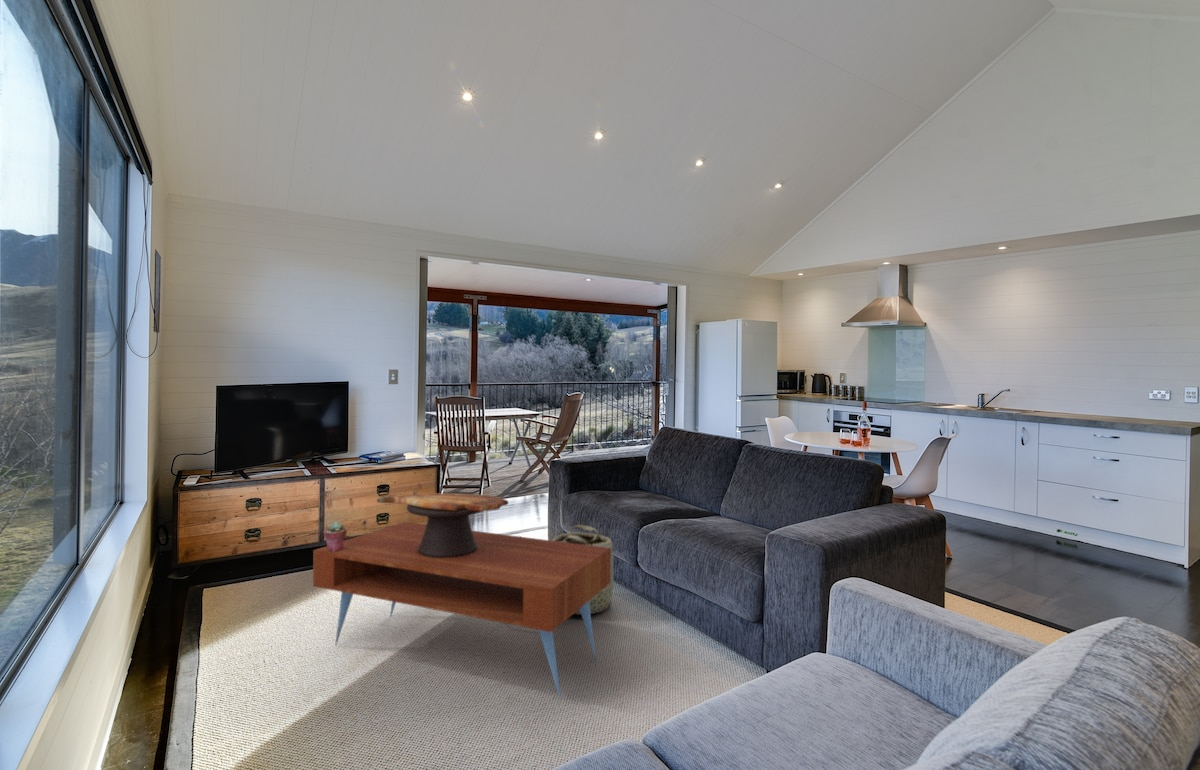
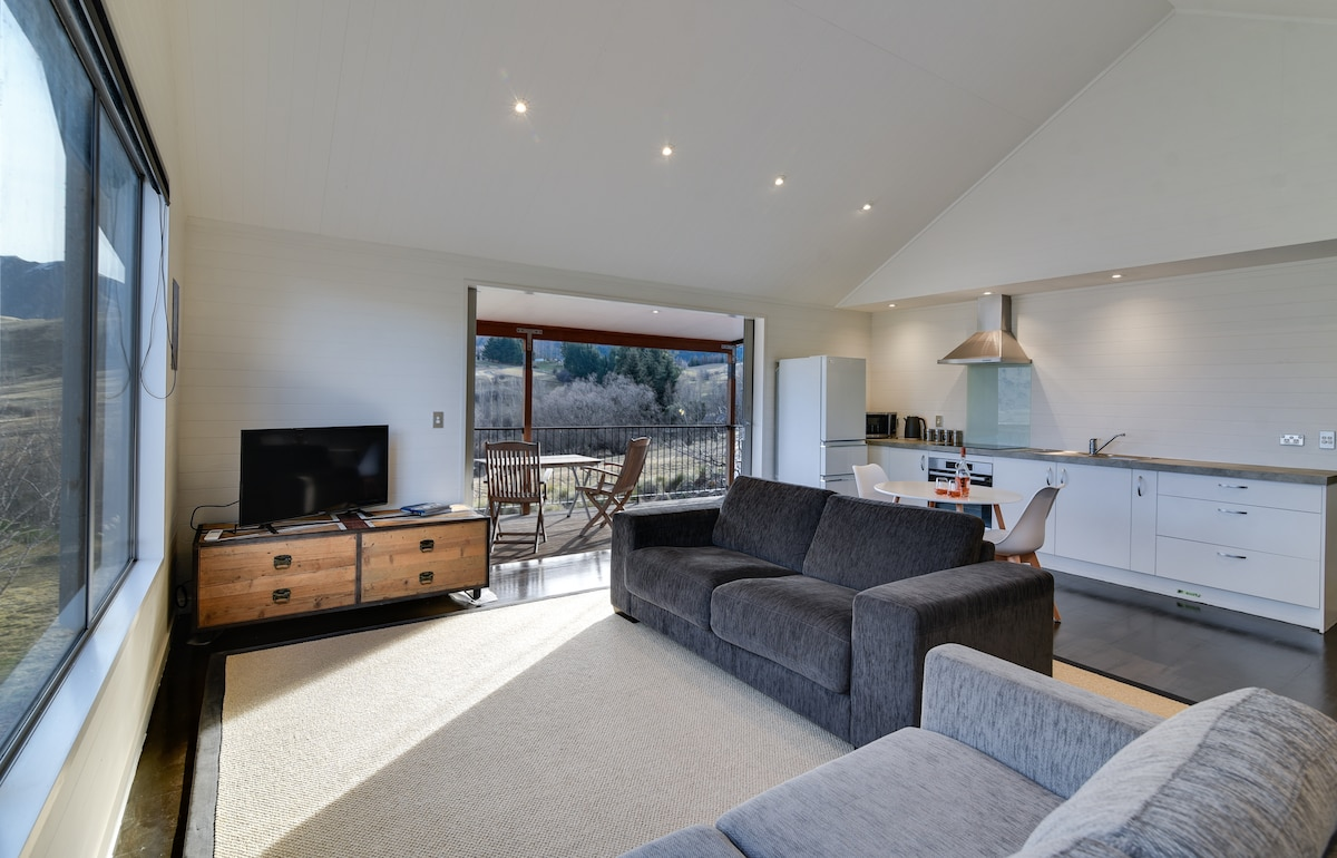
- basket (590, 545)
- coffee table (464, 601)
- potted succulent (335, 534)
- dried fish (443, 523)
